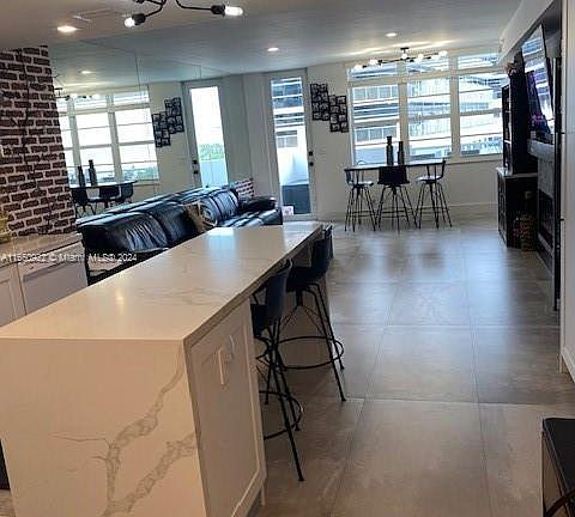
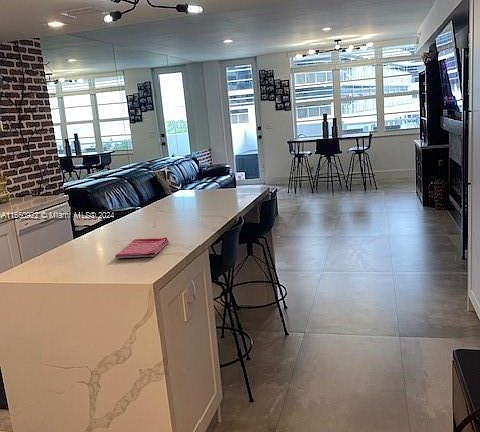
+ dish towel (143, 247)
